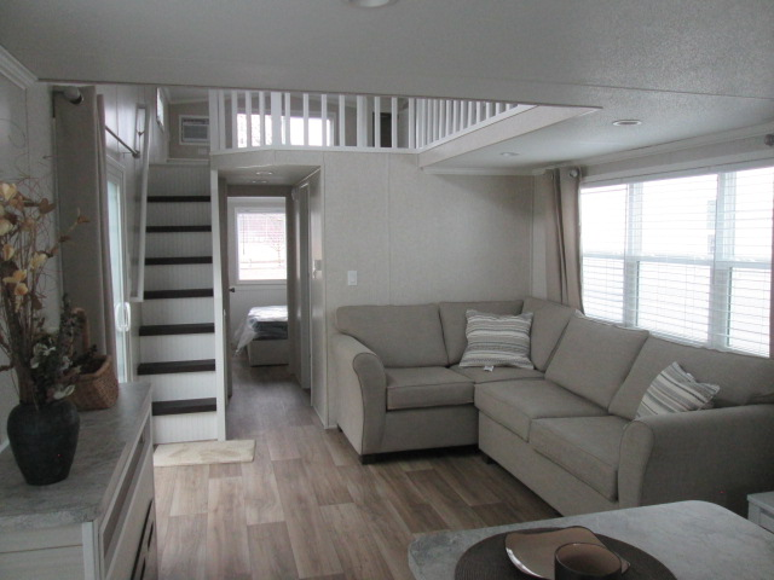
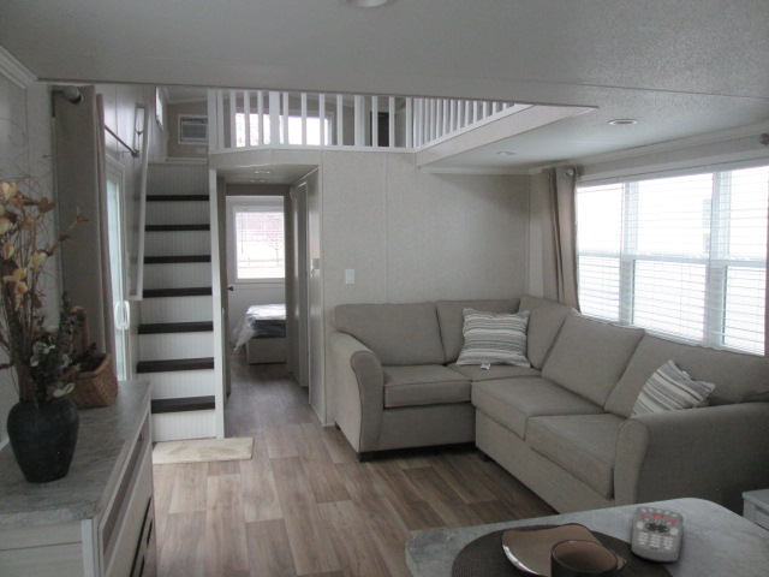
+ remote control (656, 534)
